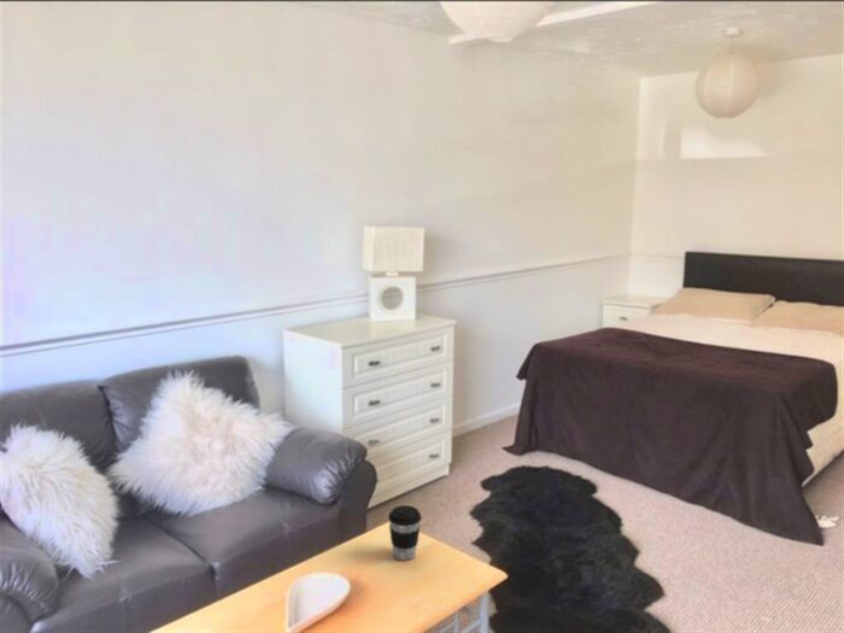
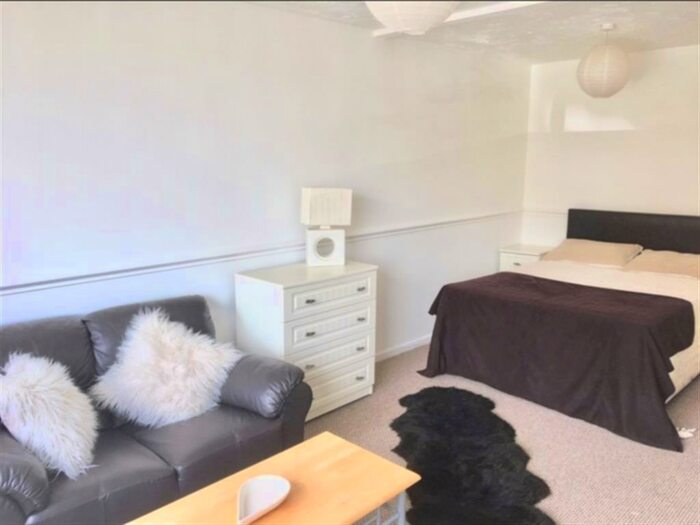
- coffee cup (404, 533)
